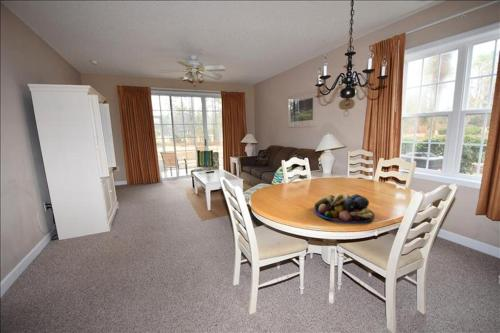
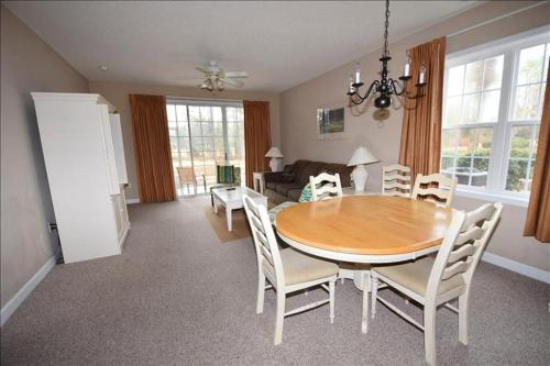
- fruit bowl (342, 203)
